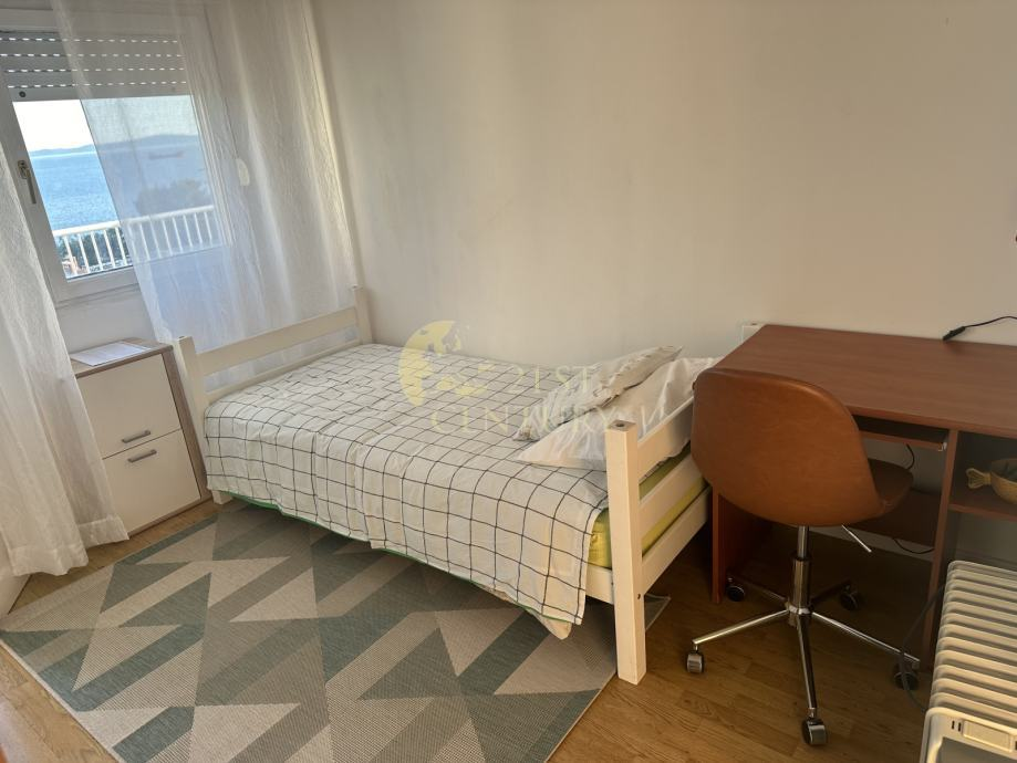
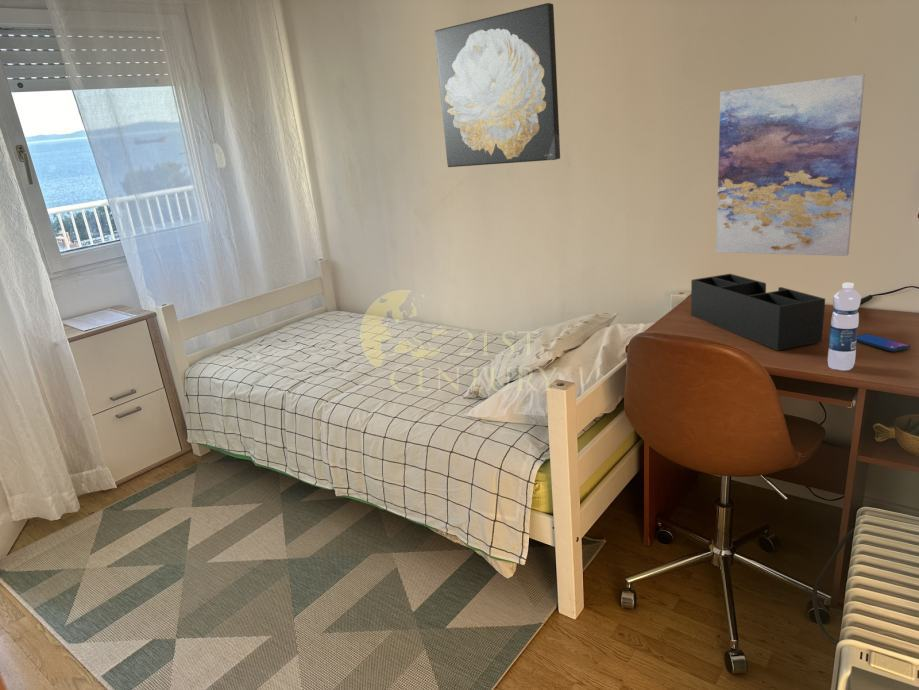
+ desk organizer (751, 308)
+ smartphone (879, 342)
+ wall art (783, 171)
+ wall art (495, 93)
+ water bottle (844, 326)
